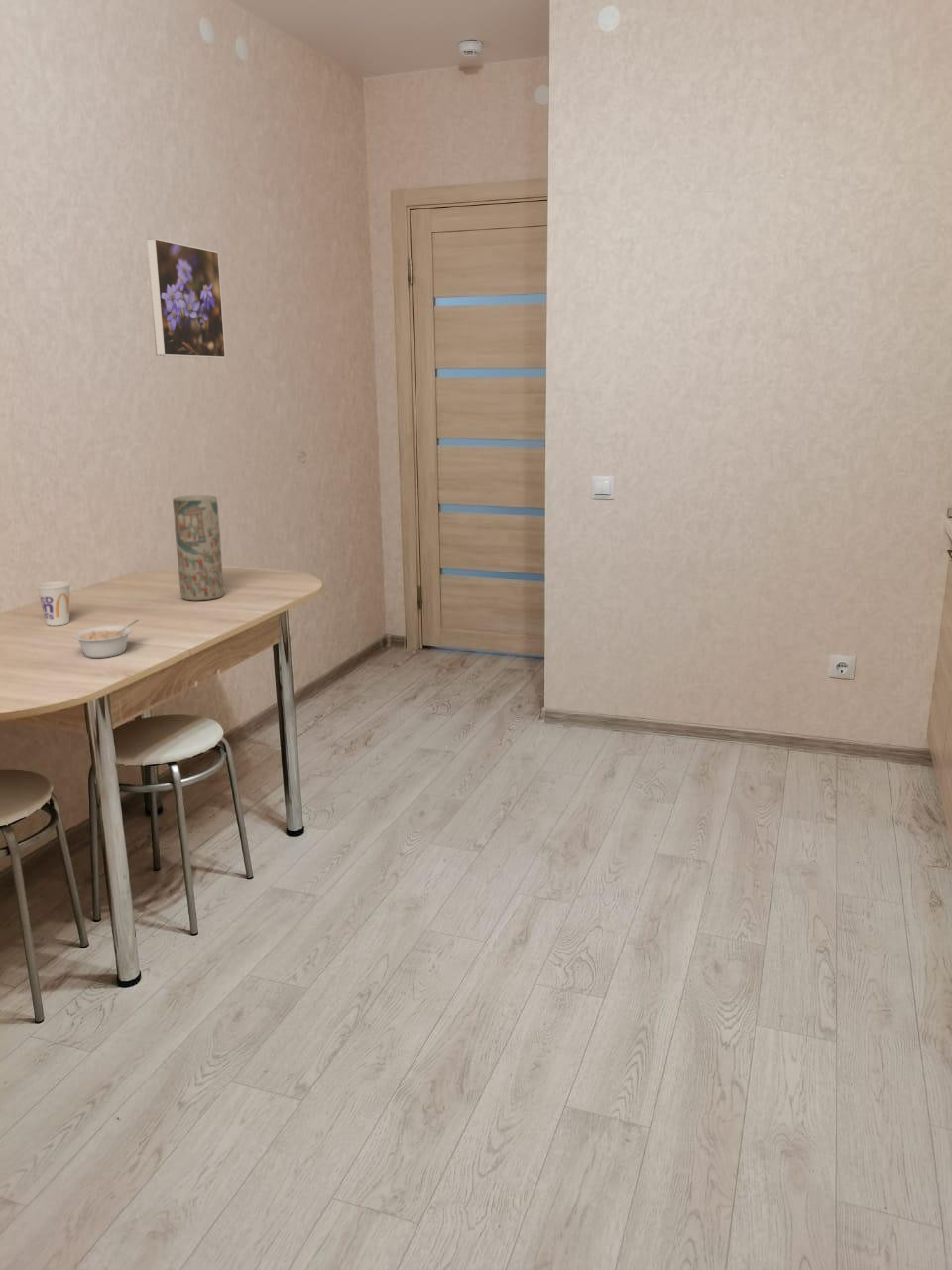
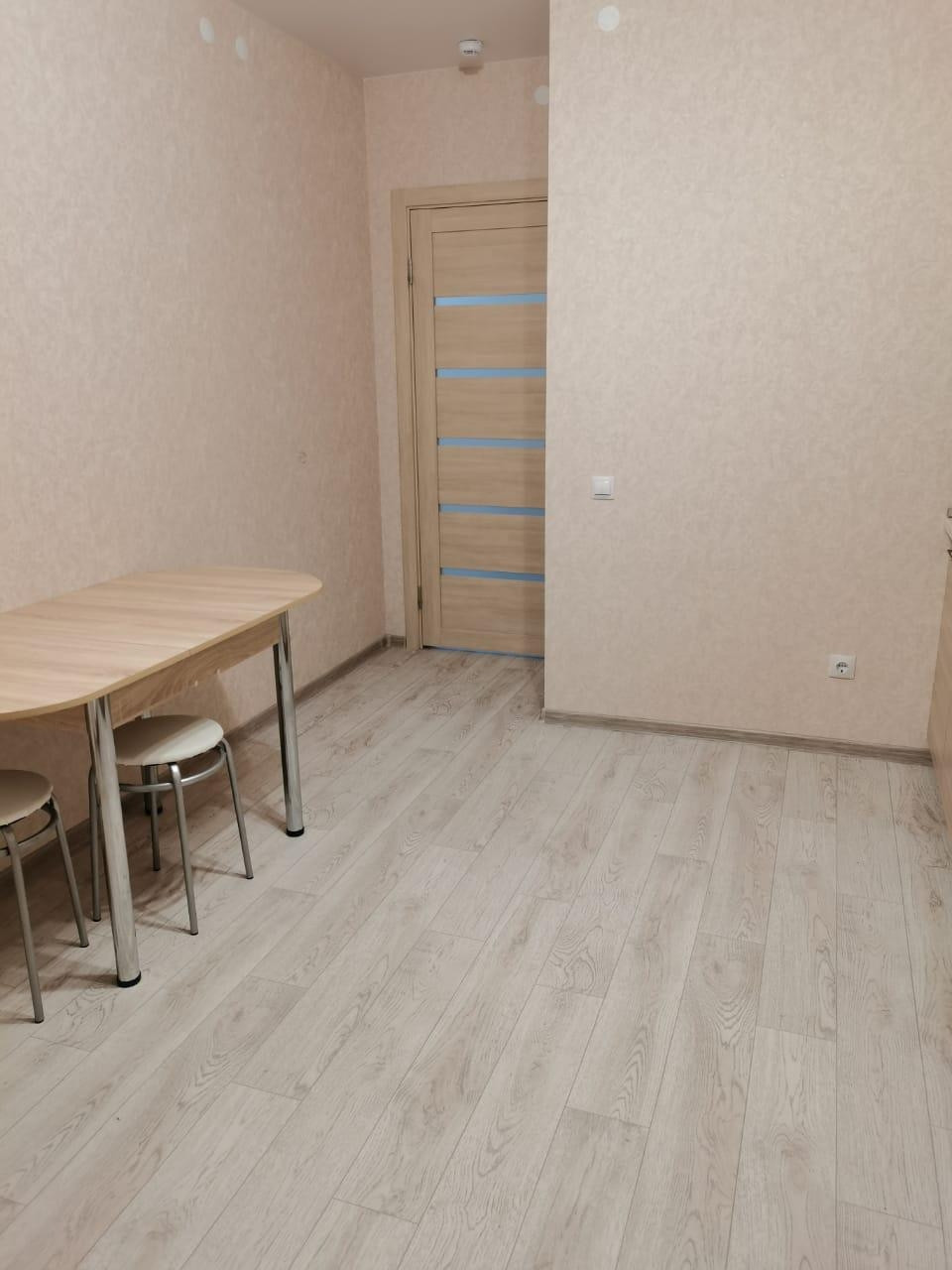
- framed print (188, 302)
- legume (105, 640)
- cup (56, 603)
- vase (198, 548)
